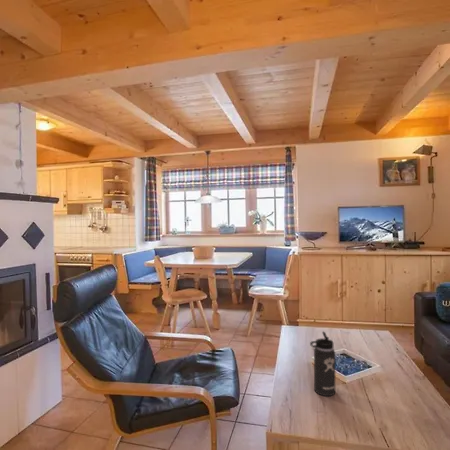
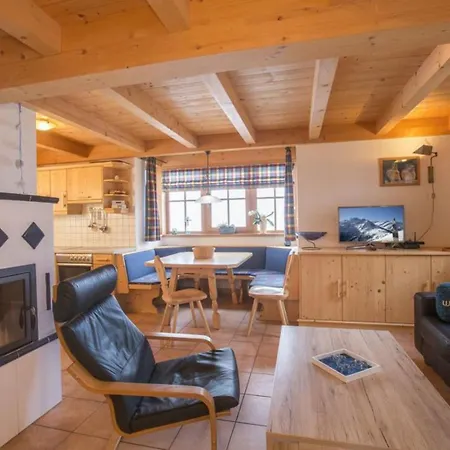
- thermos bottle (322, 361)
